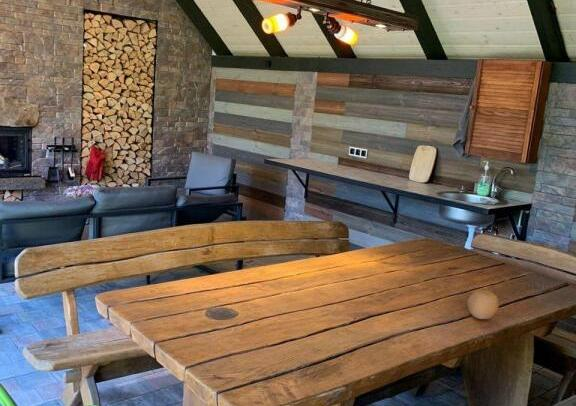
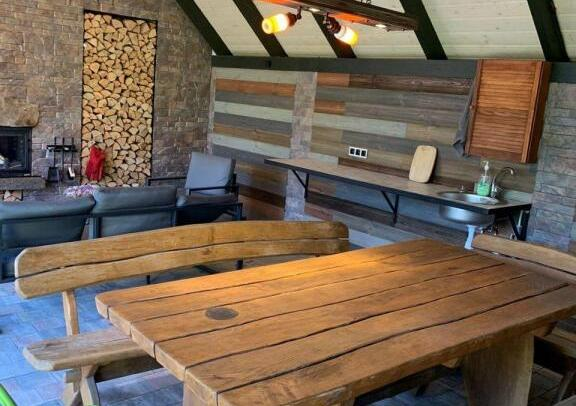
- fruit (482, 304)
